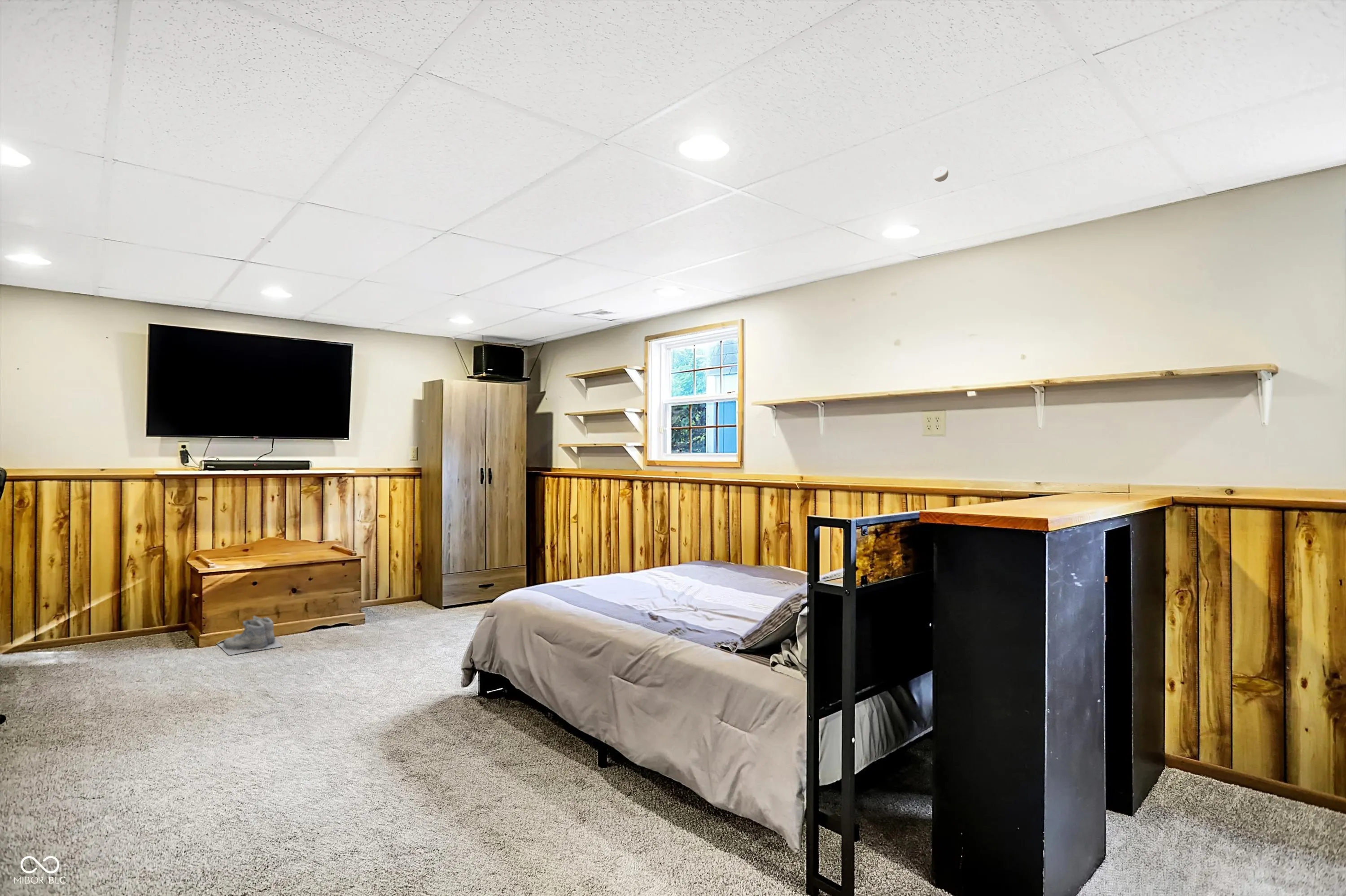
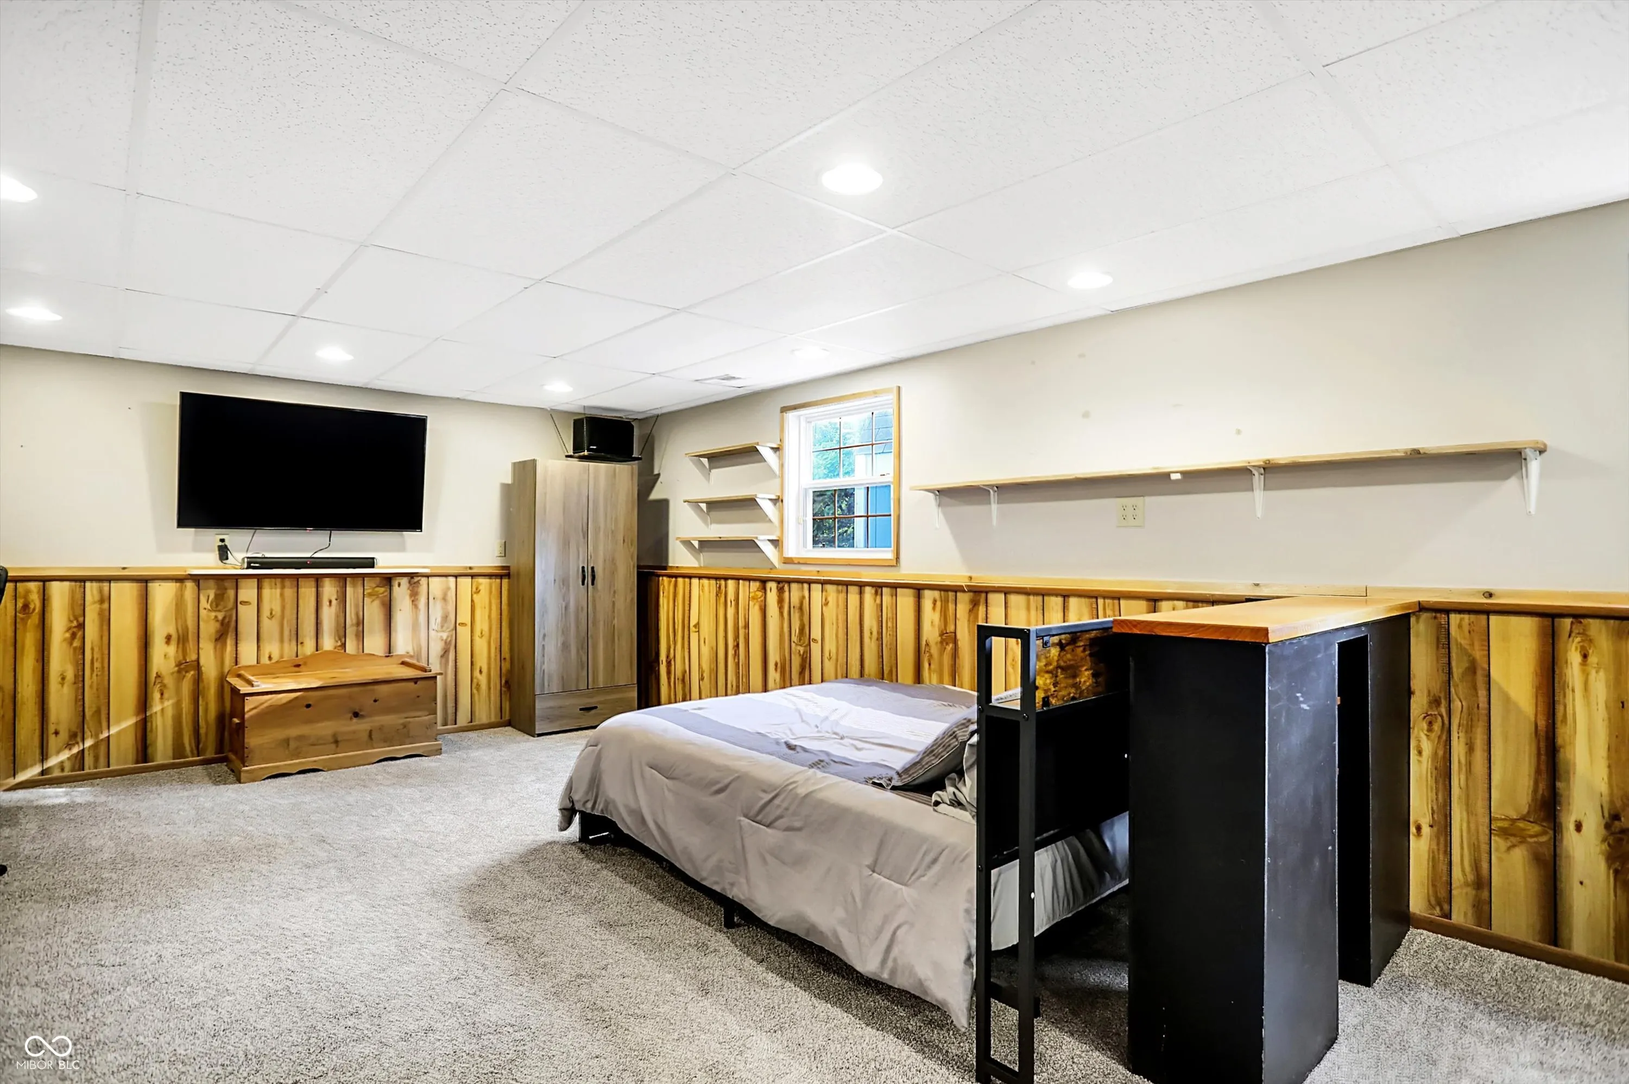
- eyeball (940, 174)
- boots (250, 631)
